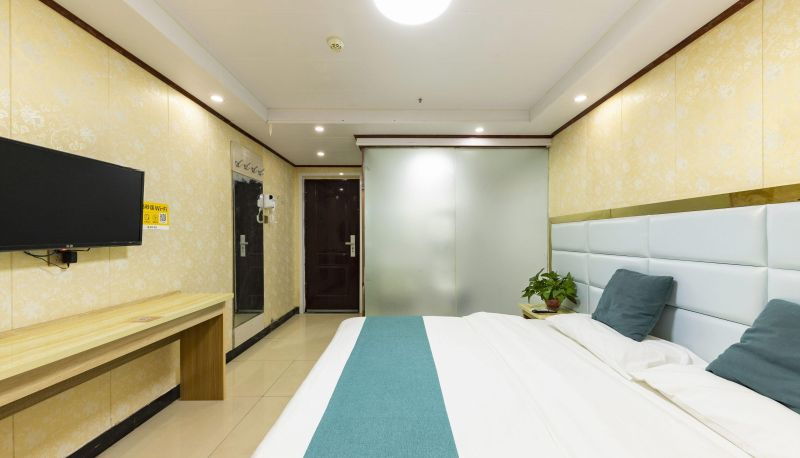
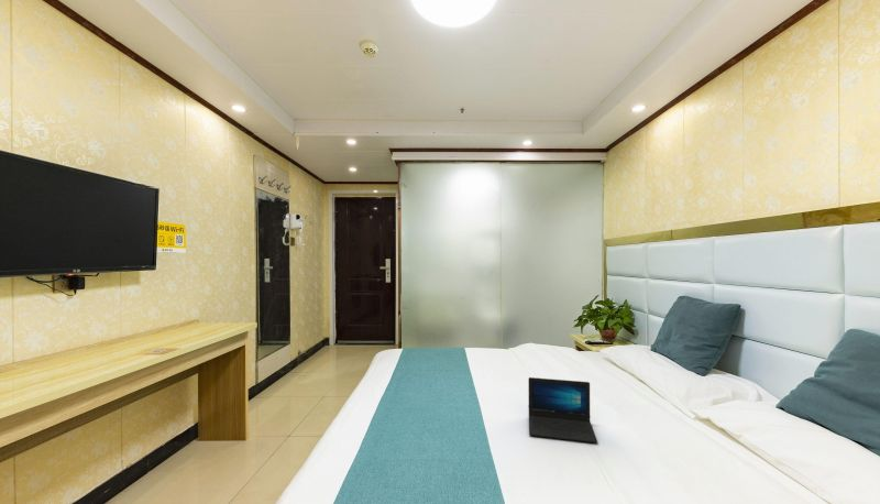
+ laptop (560, 407)
